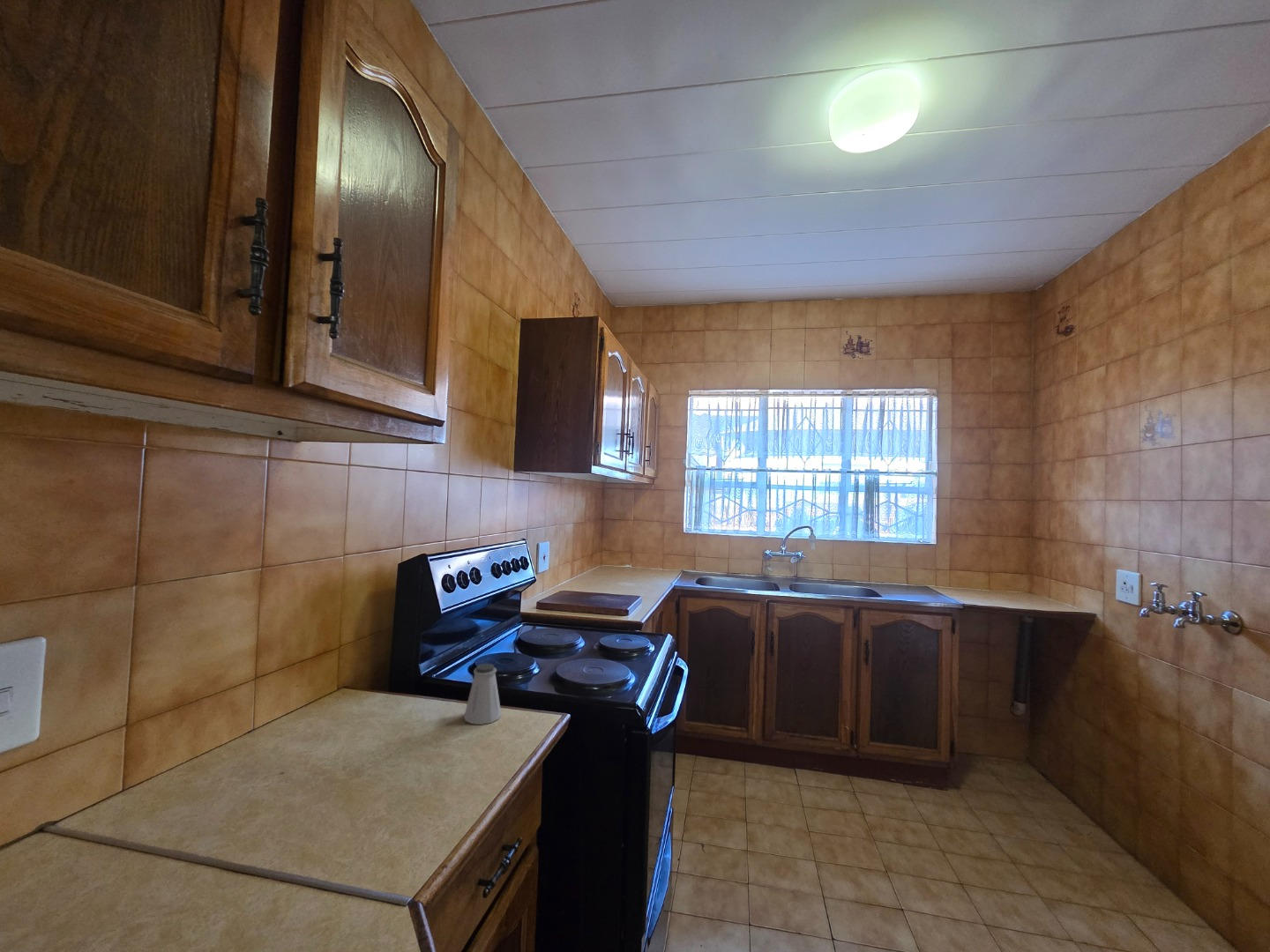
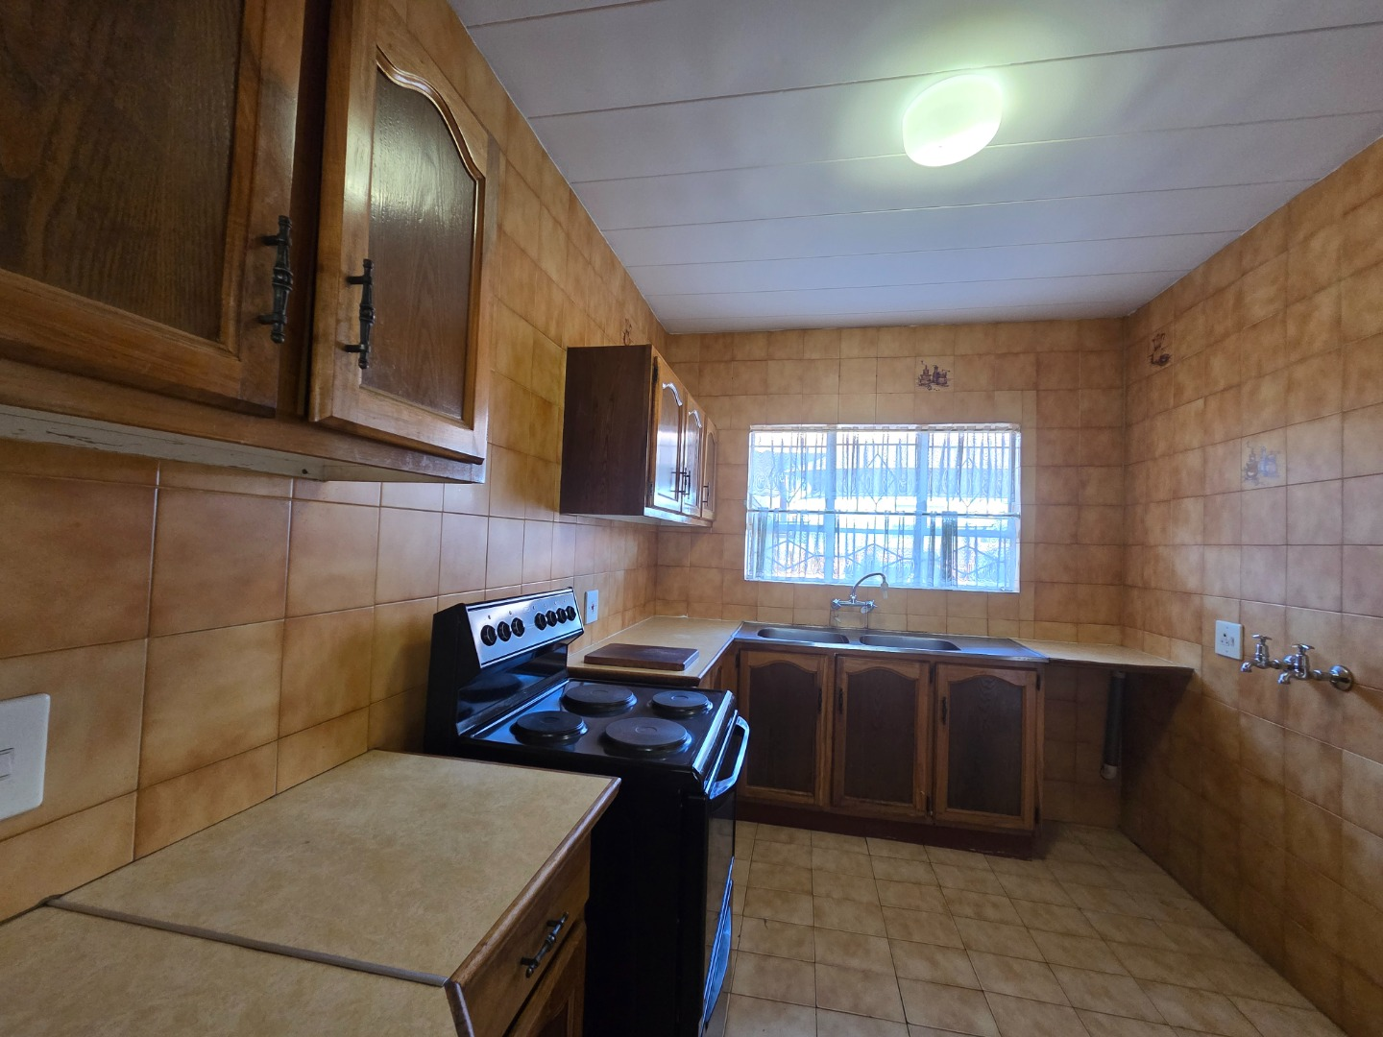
- saltshaker (483, 691)
